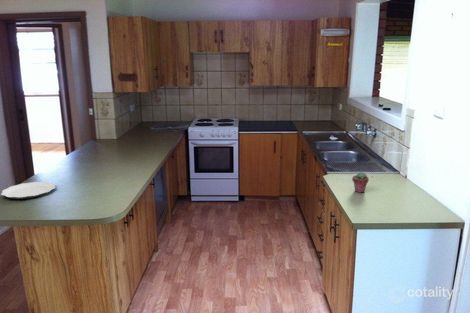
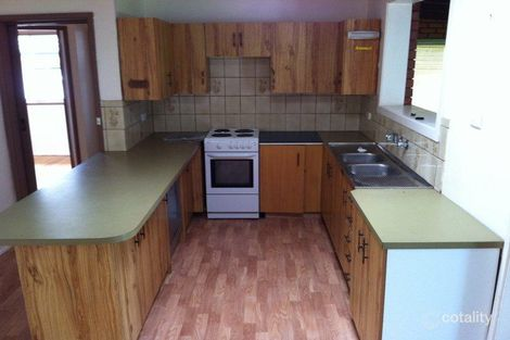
- potted succulent (360, 181)
- plate (29, 190)
